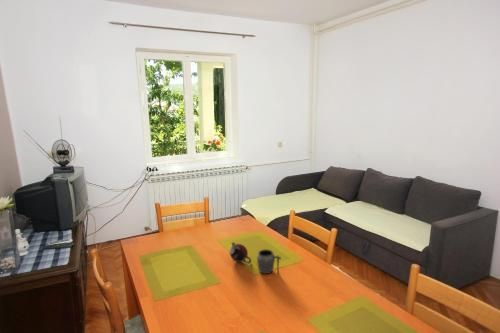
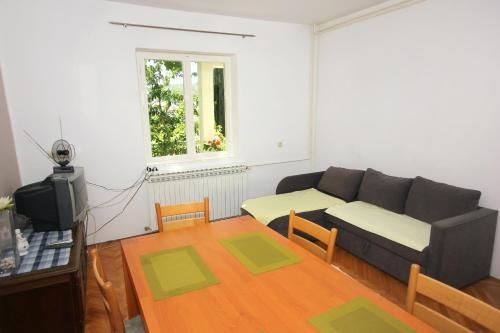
- mug (269, 262)
- teapot (241, 251)
